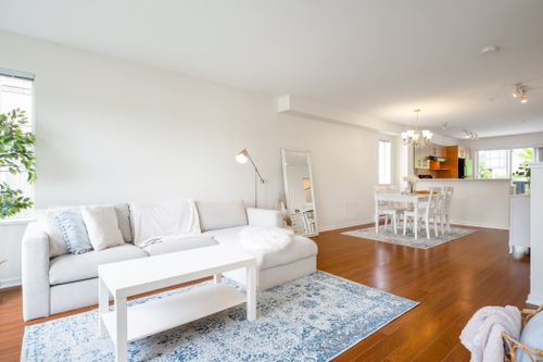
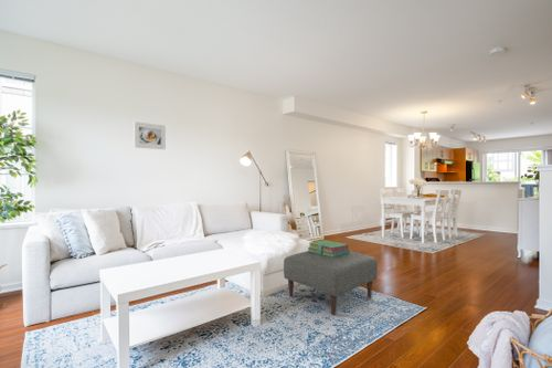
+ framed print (149, 136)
+ ottoman (330, 275)
+ stack of books (328, 248)
